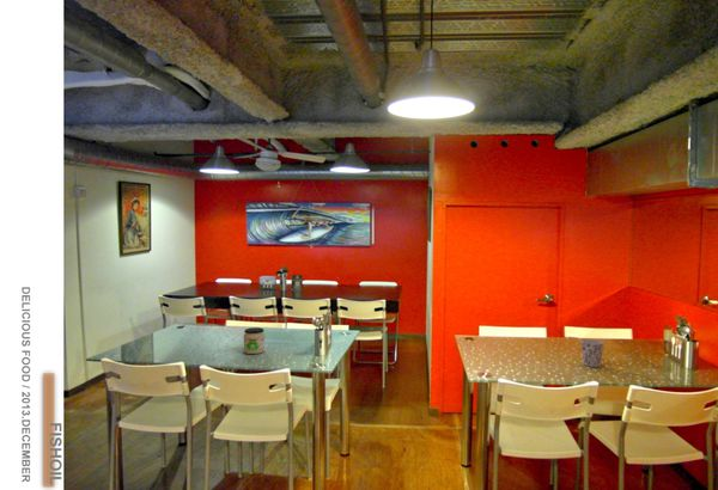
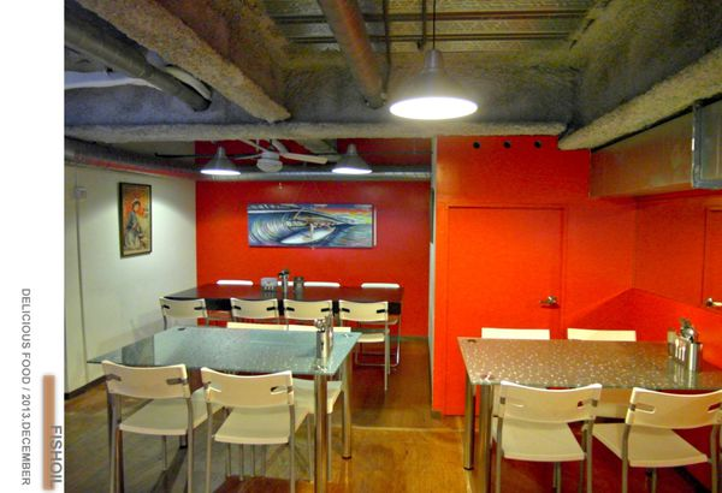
- jar (254, 339)
- cup (591, 353)
